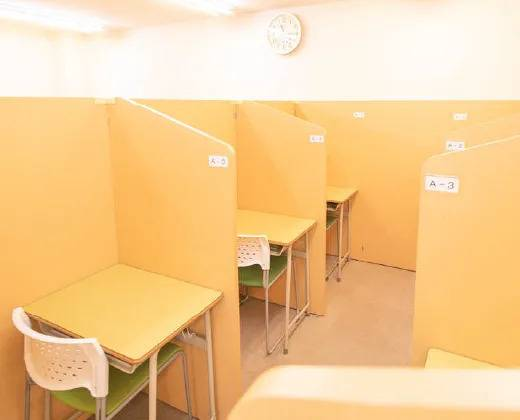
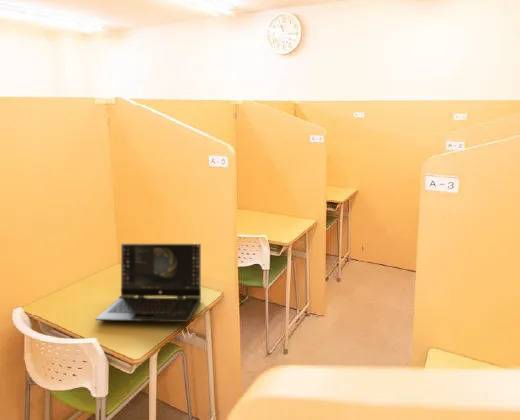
+ laptop computer (151, 280)
